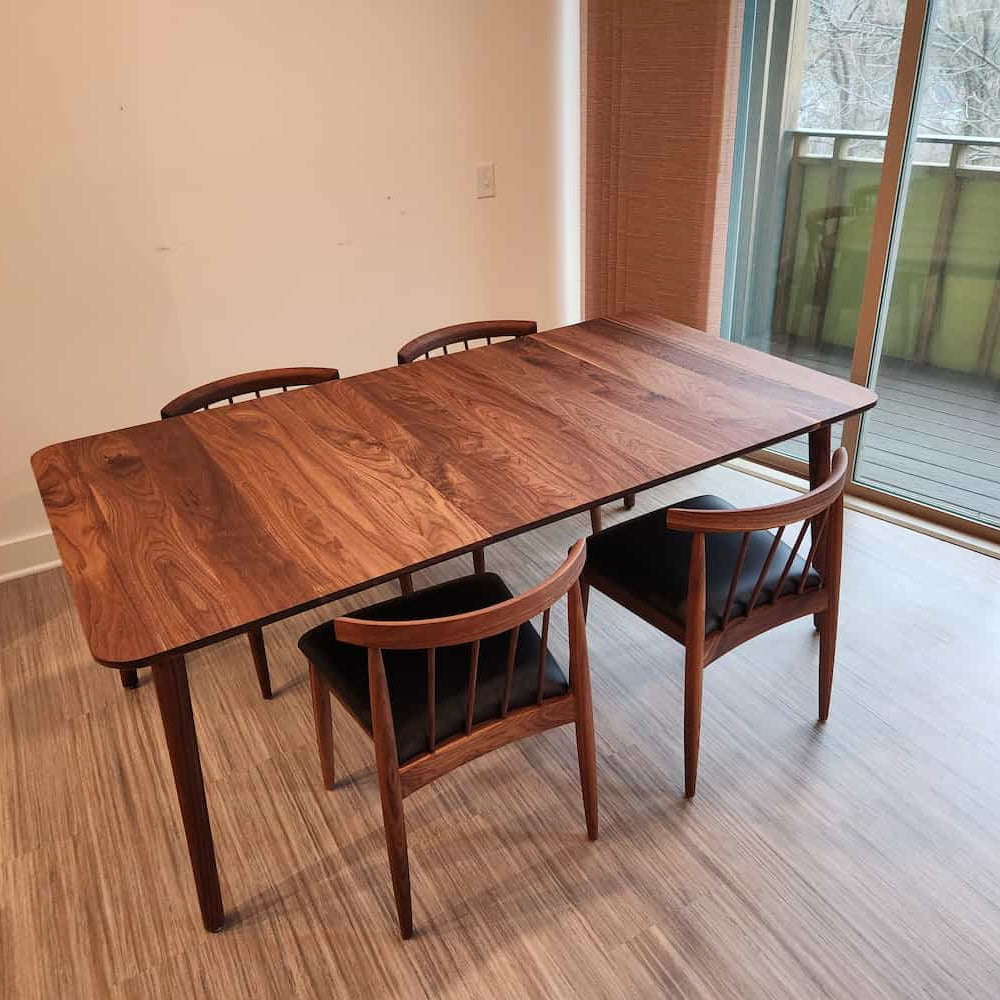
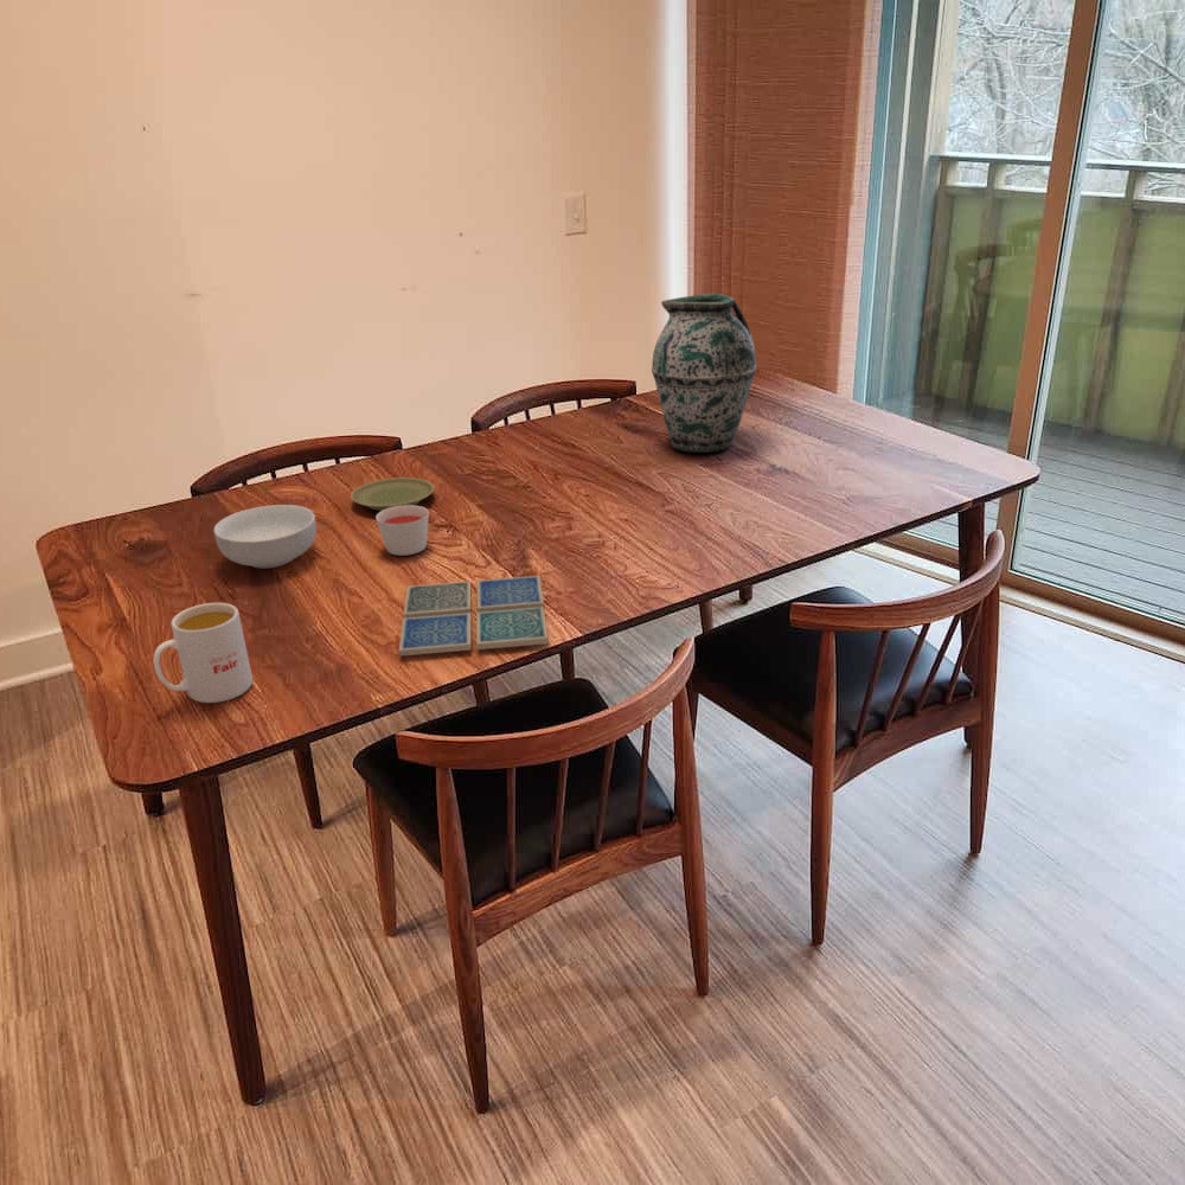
+ candle (404, 531)
+ vase (703, 373)
+ mug (200, 656)
+ drink coaster (476, 613)
+ plate (392, 495)
+ cereal bowl (268, 540)
